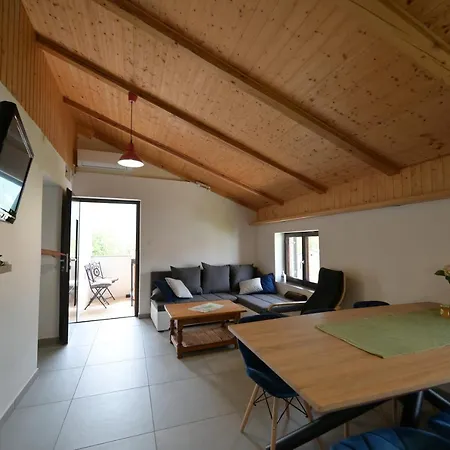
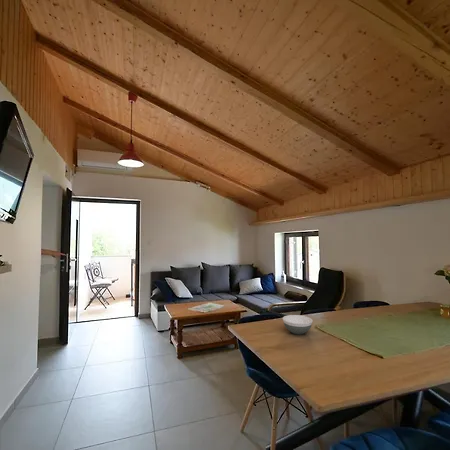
+ bowl (297, 325)
